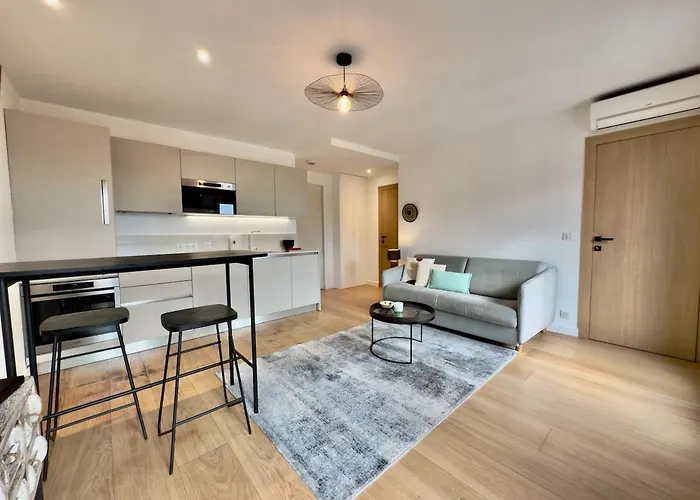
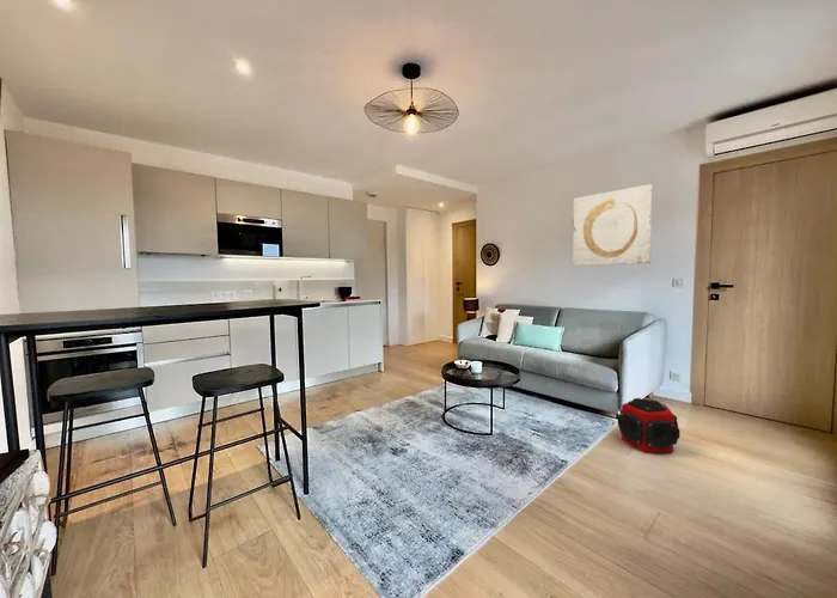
+ wall art (609, 228)
+ speaker (648, 422)
